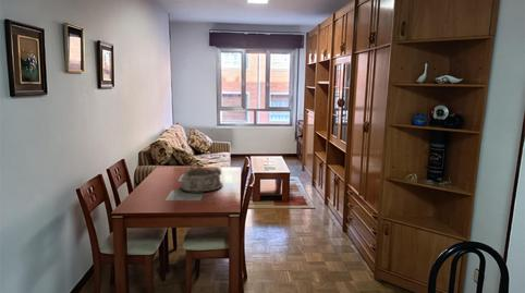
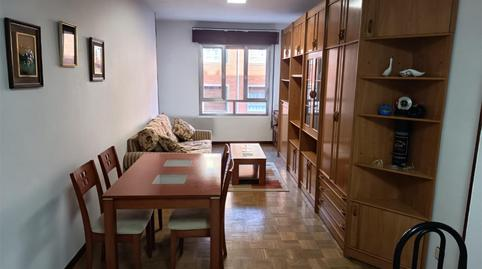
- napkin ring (202, 178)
